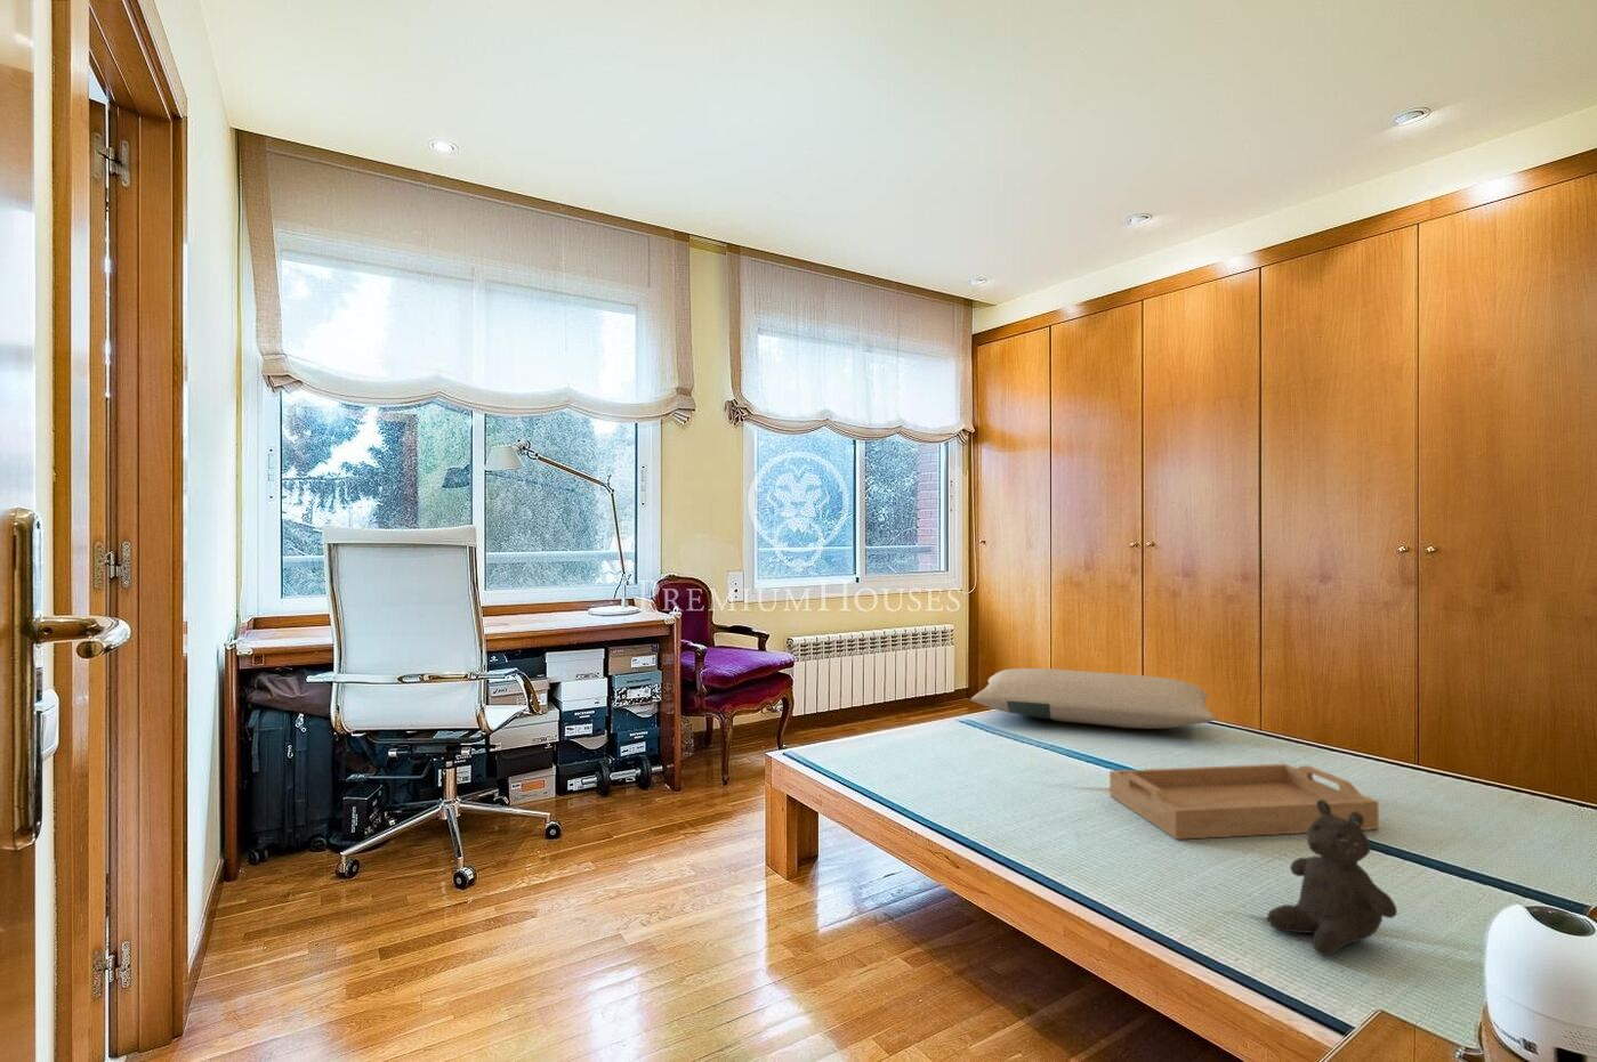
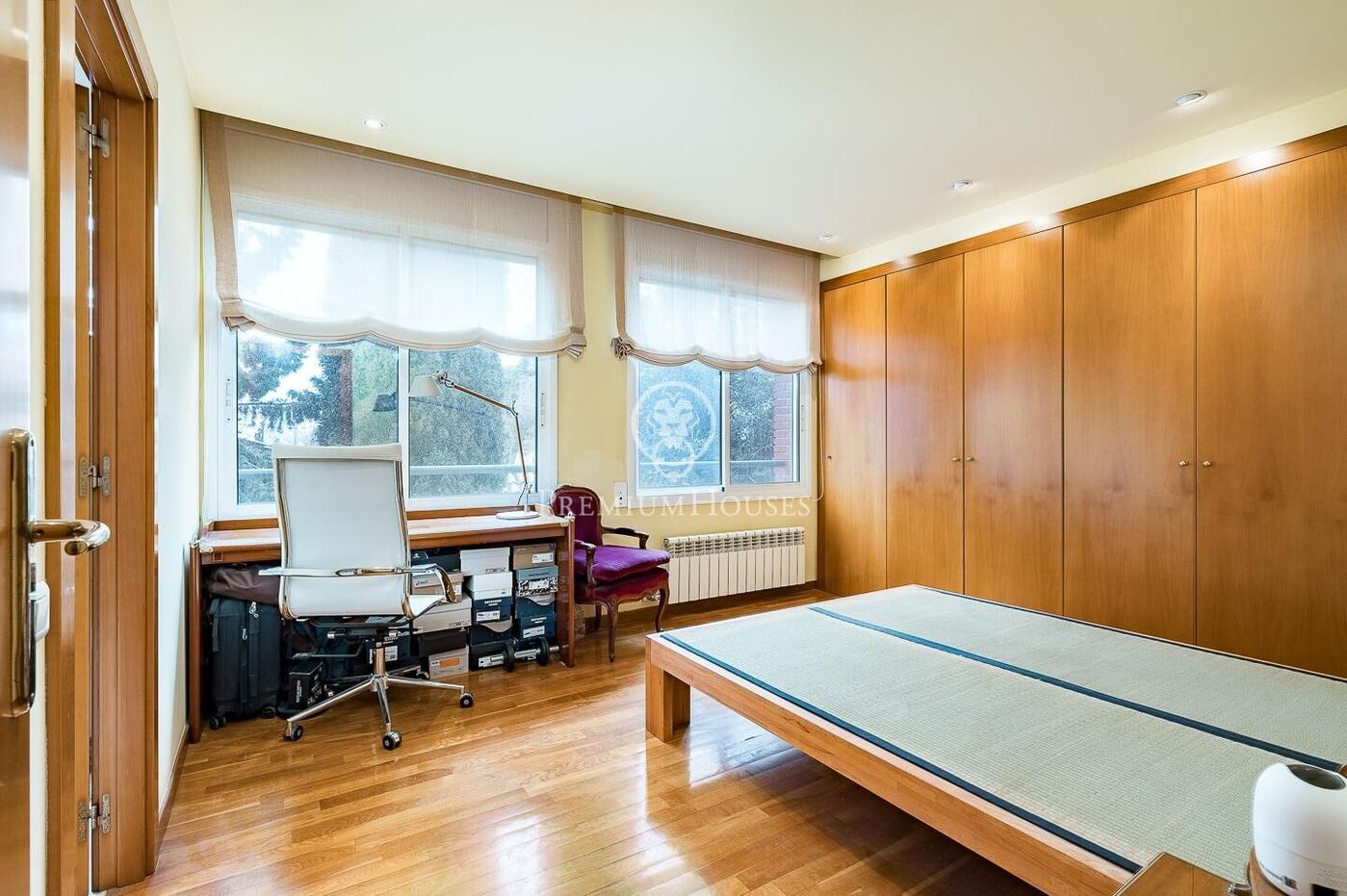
- pillow (1088, 698)
- teddy bear (1324, 872)
- serving tray (1235, 794)
